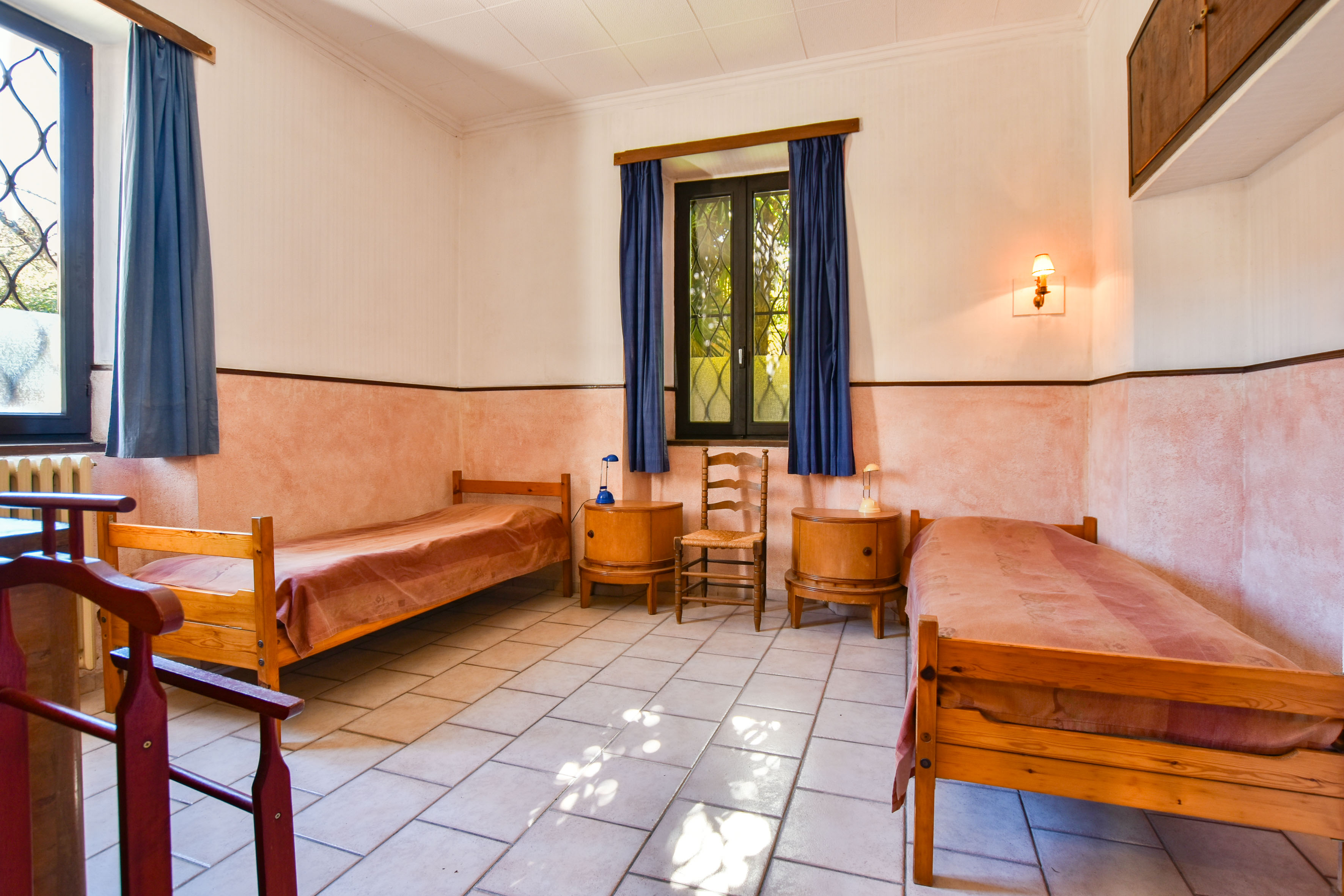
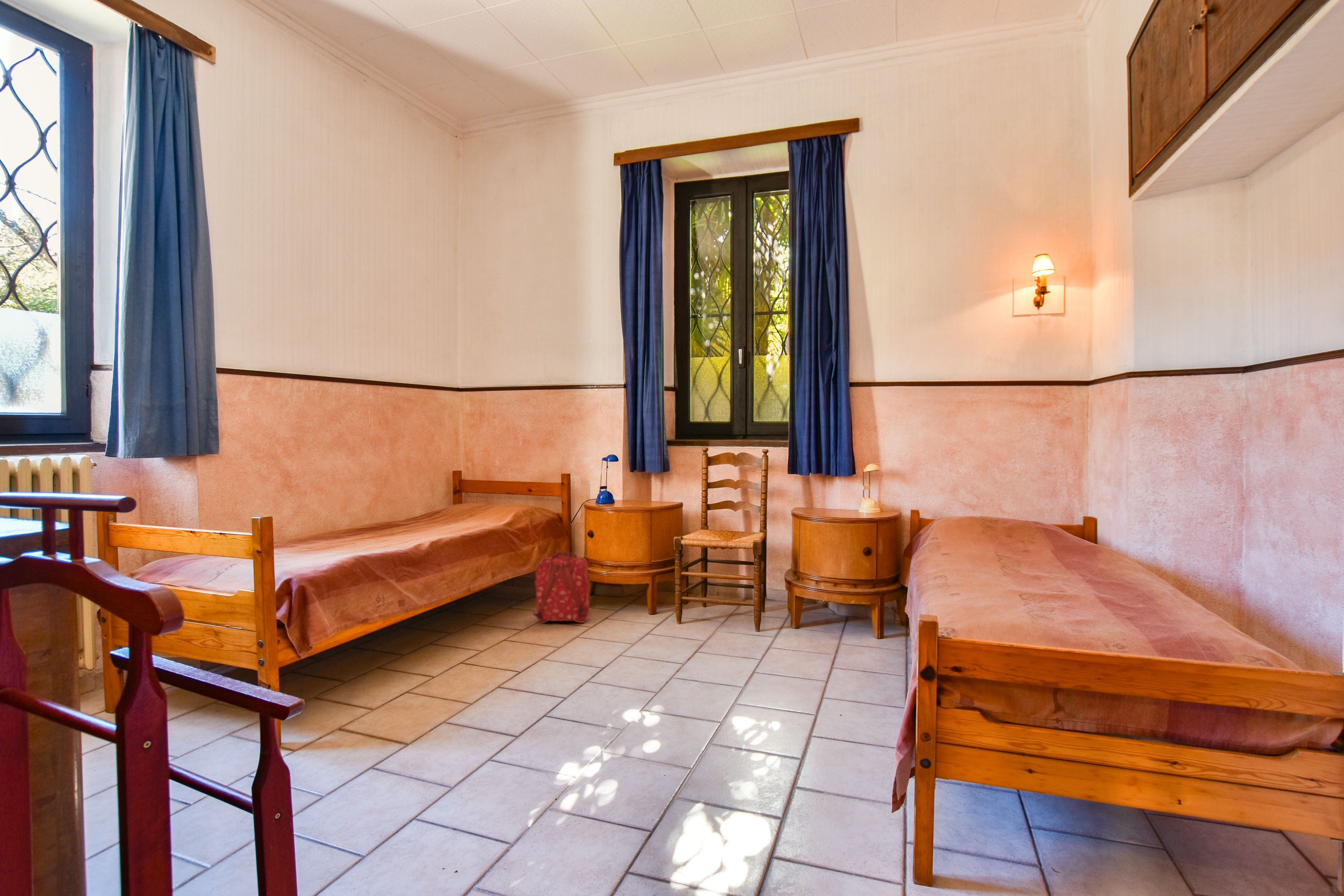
+ backpack (563, 587)
